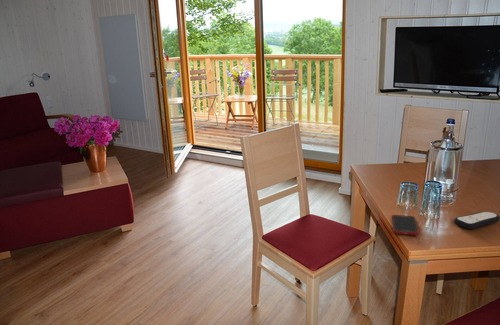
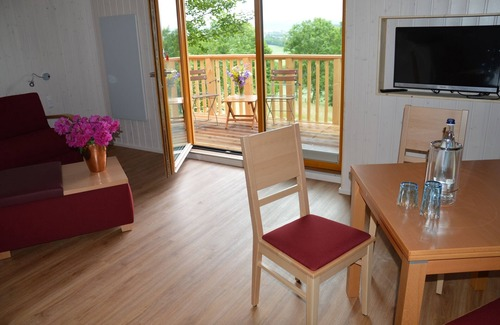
- remote control (477, 219)
- cell phone (404, 224)
